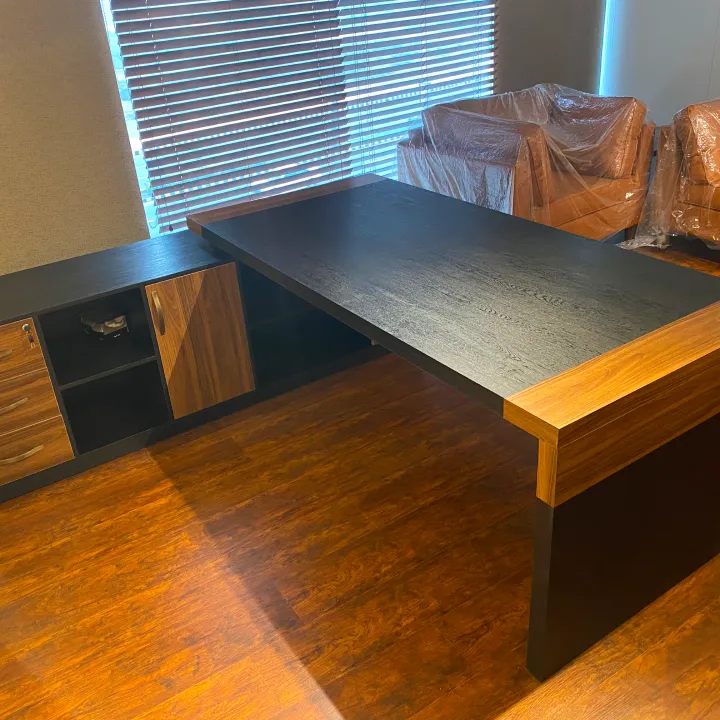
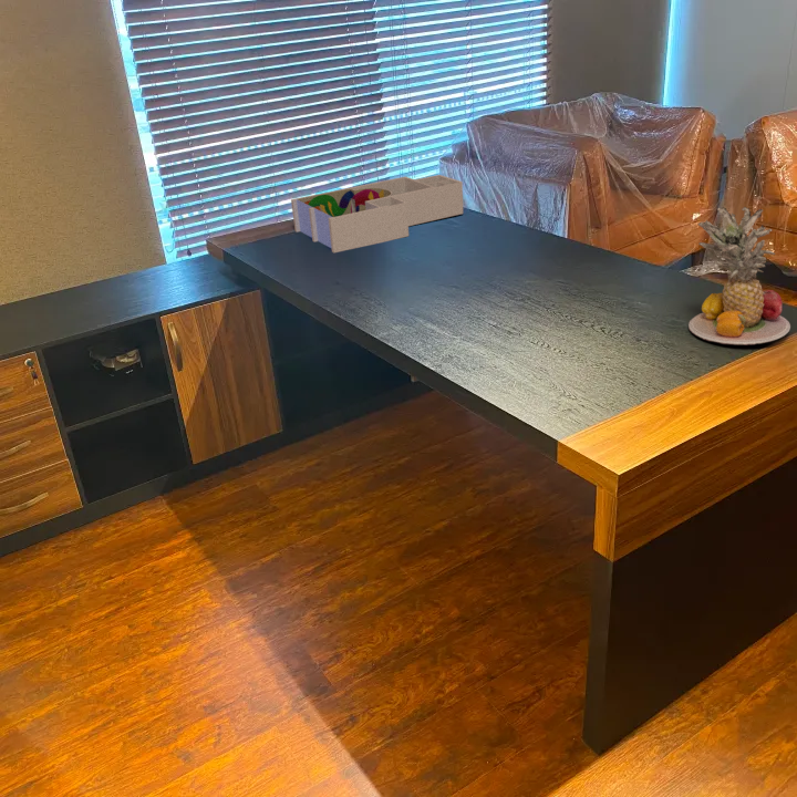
+ desk organizer (385, 209)
+ succulent plant (746, 271)
